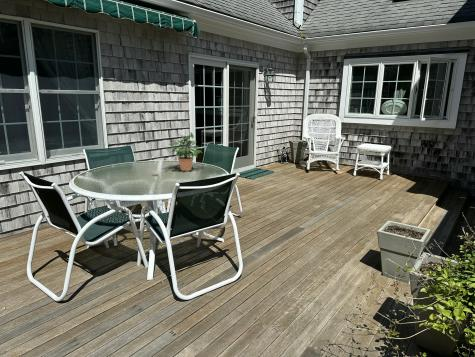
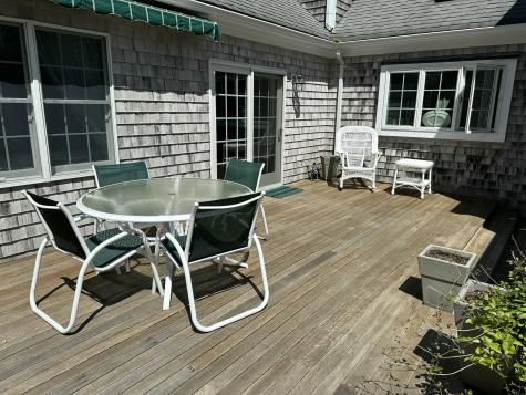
- potted plant (183, 151)
